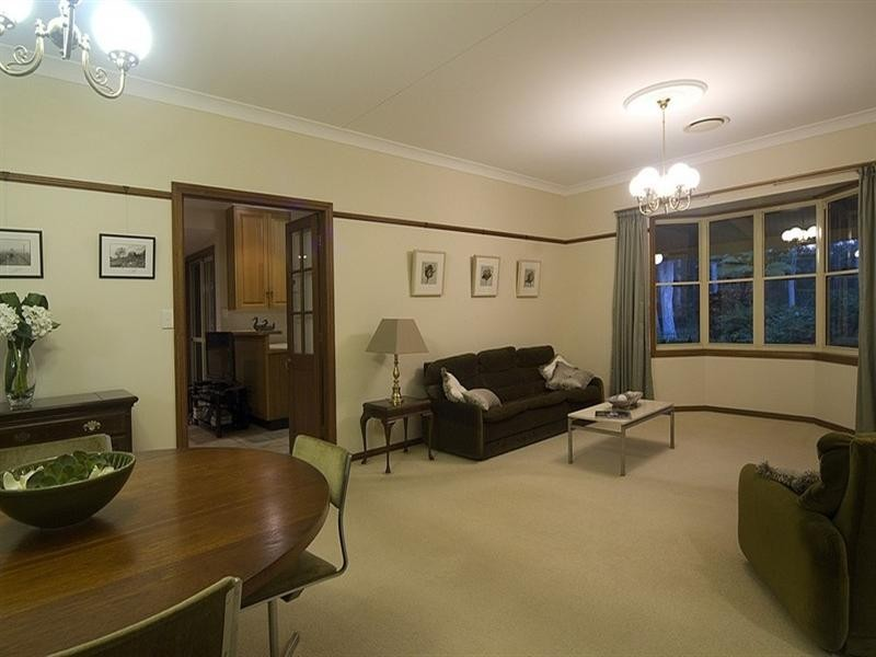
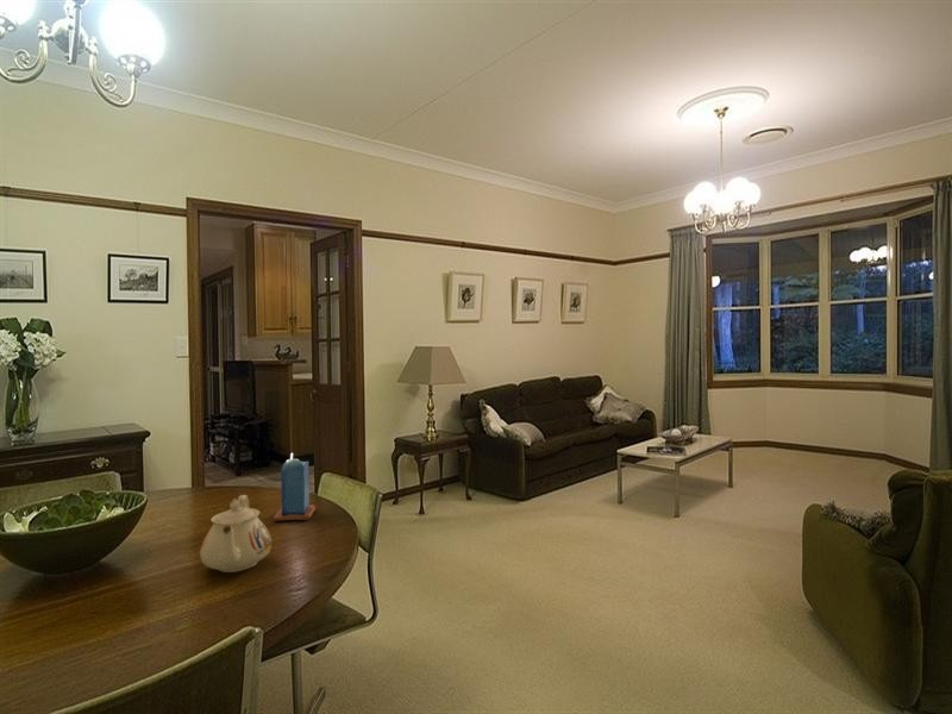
+ candle (294, 484)
+ teapot (237, 531)
